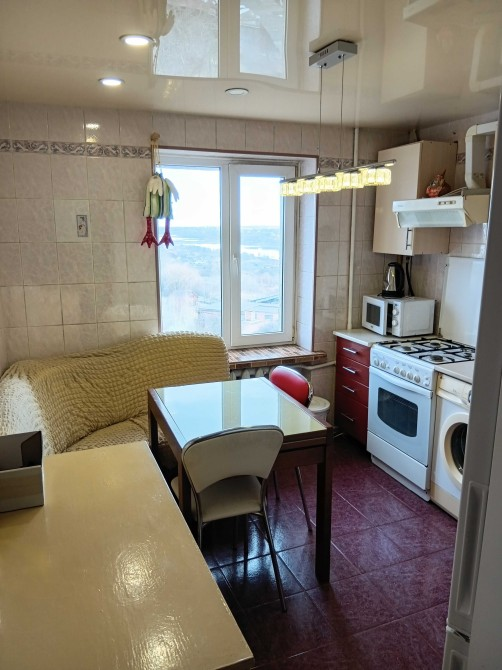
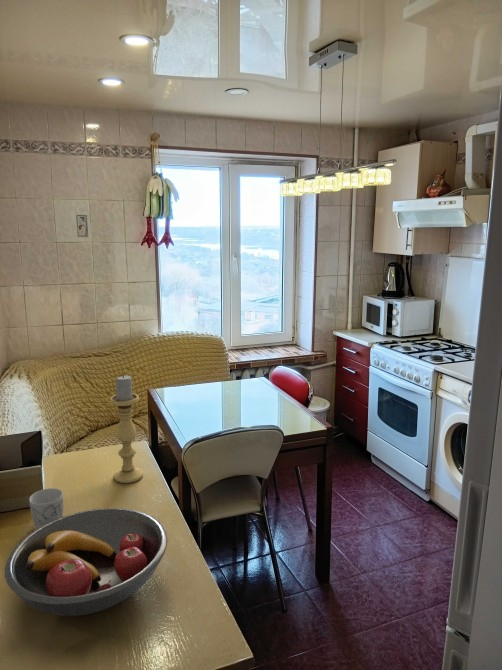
+ mug (45, 510)
+ fruit bowl (90, 561)
+ candle holder (125, 426)
